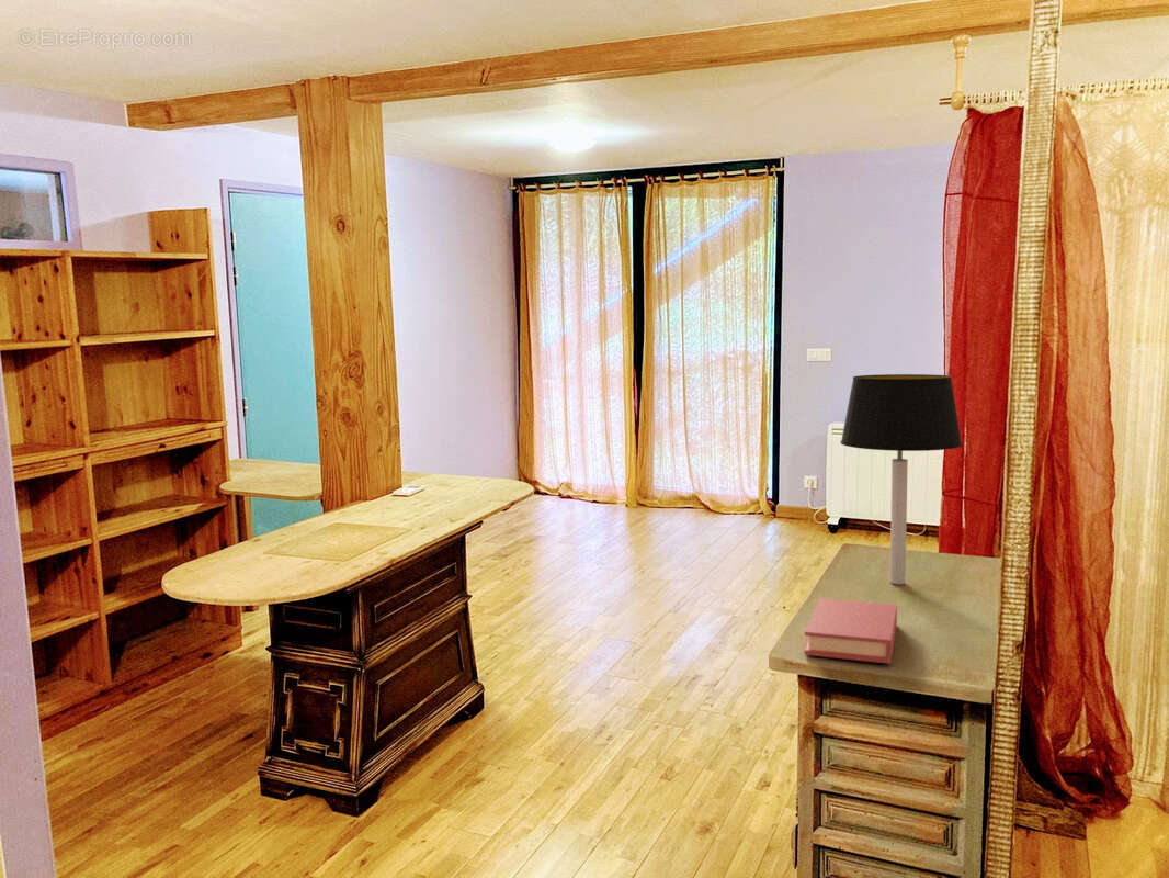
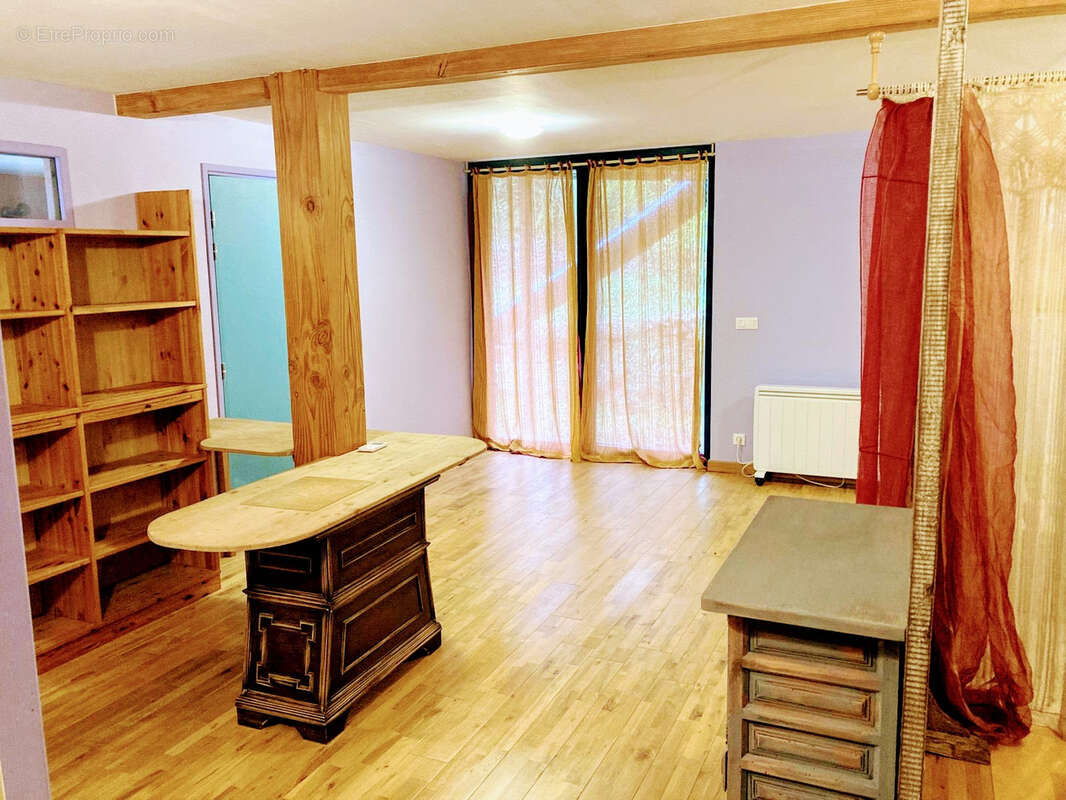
- table lamp (899, 481)
- book (852, 628)
